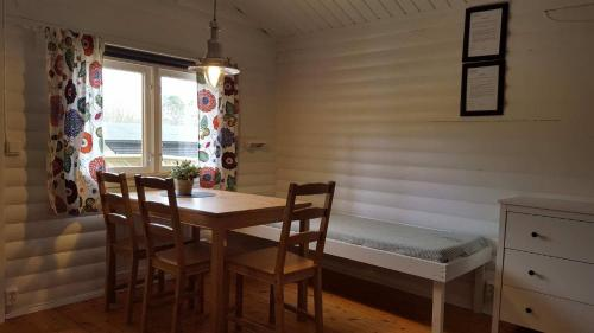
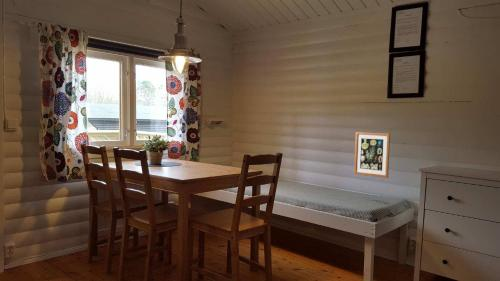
+ wall art (371, 154)
